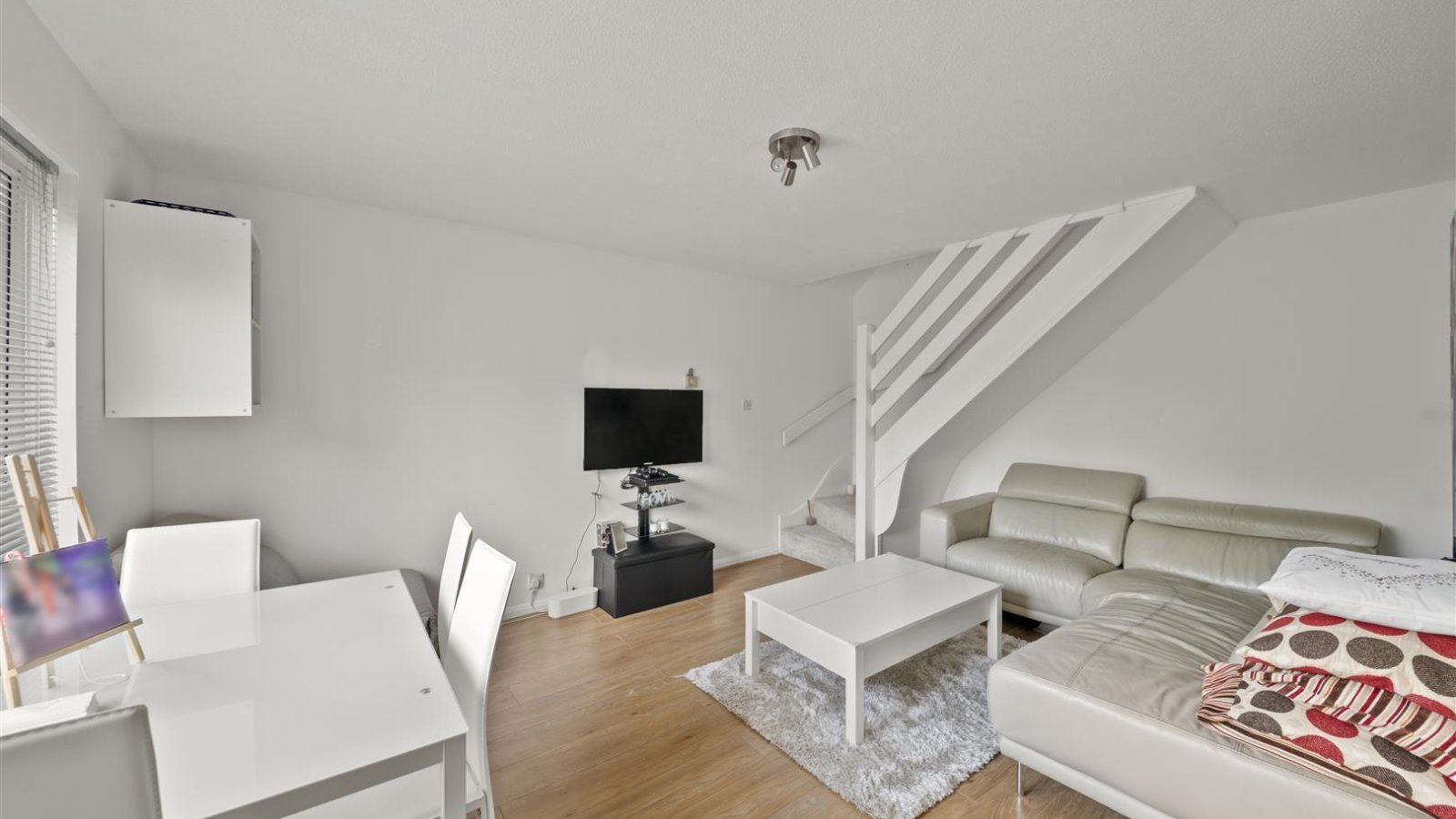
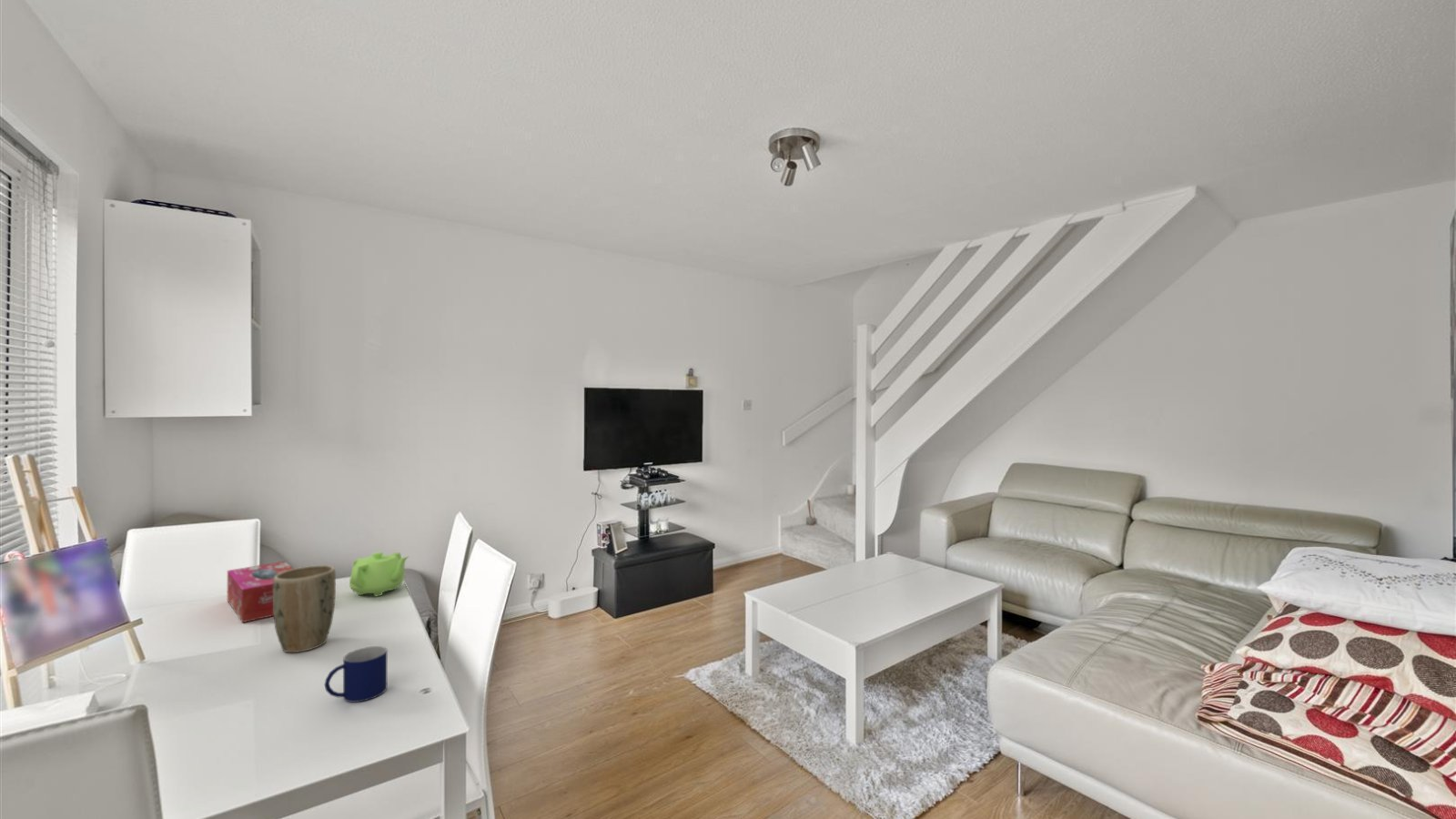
+ tissue box (265, 589)
+ plant pot (305, 608)
+ mug (356, 676)
+ teapot (380, 571)
